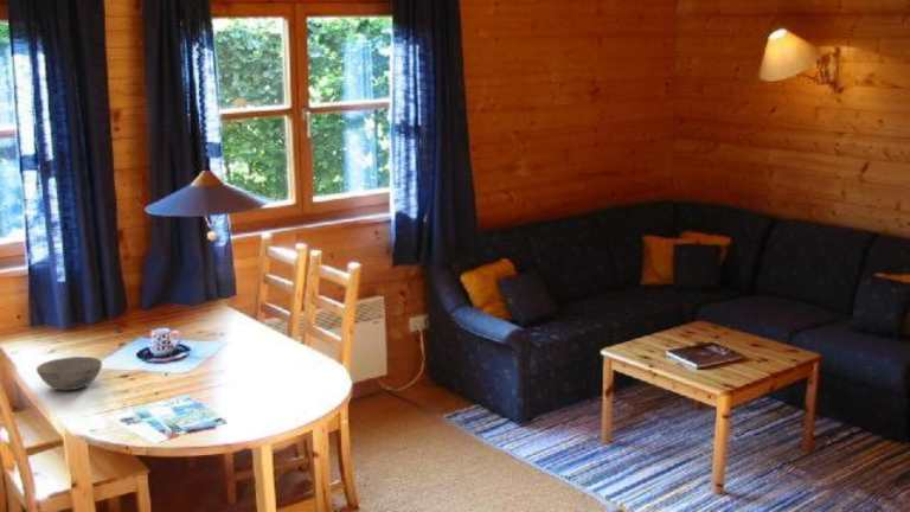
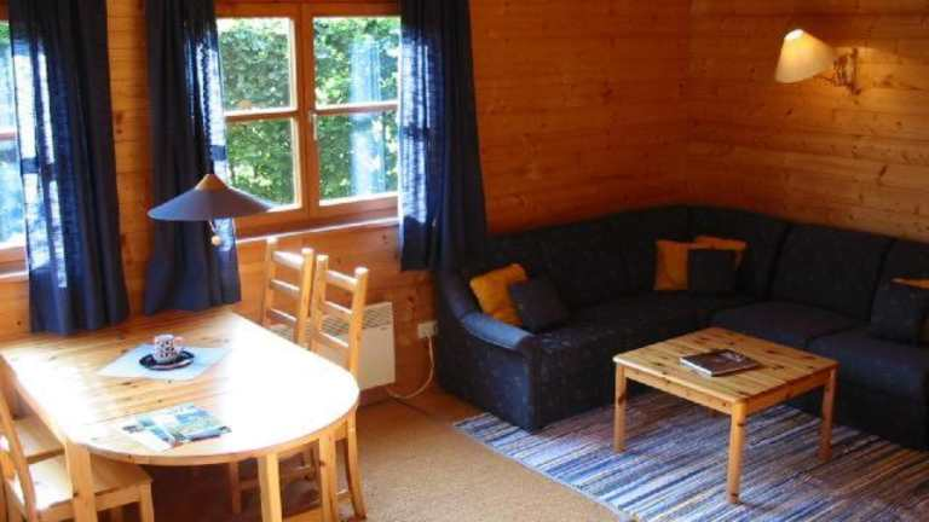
- bowl (70, 376)
